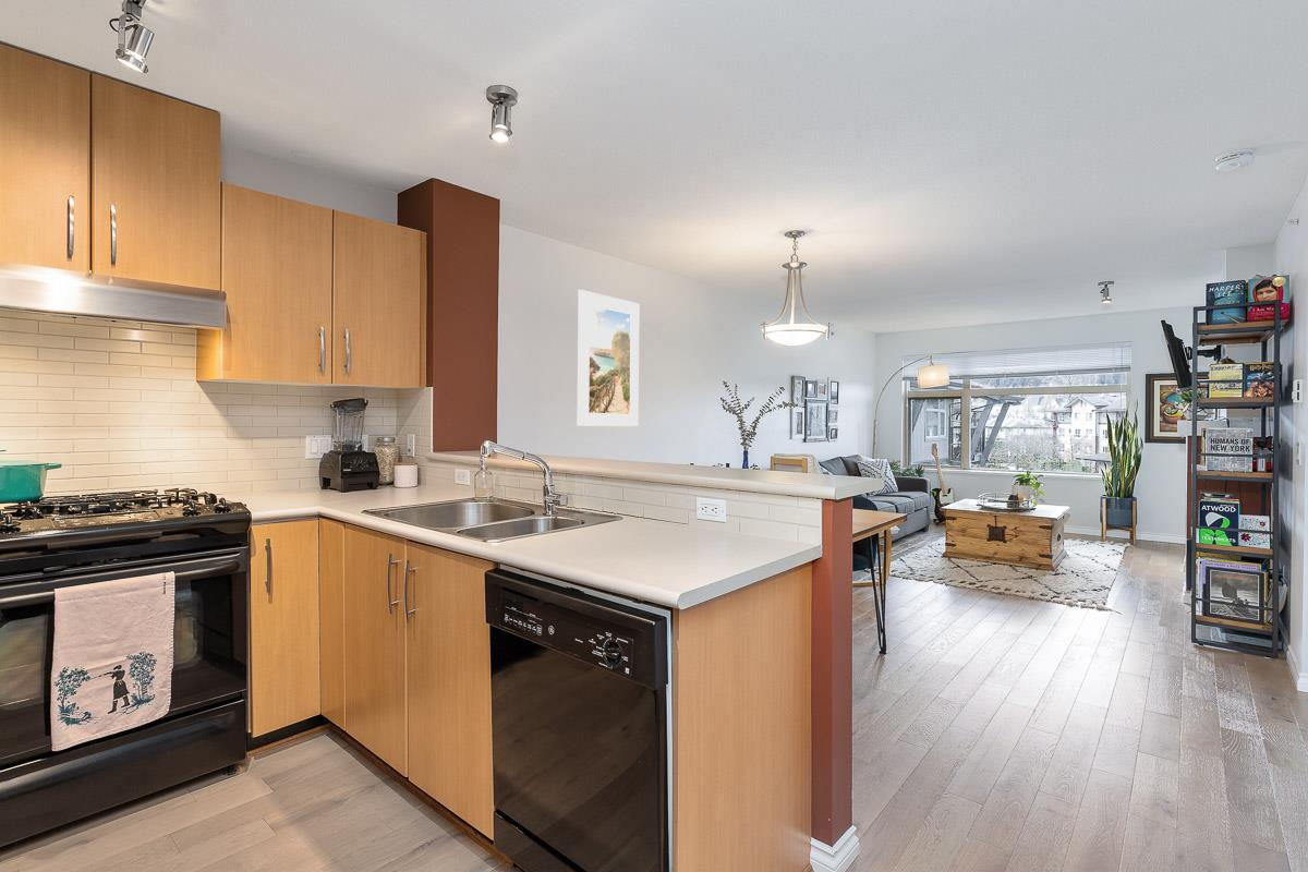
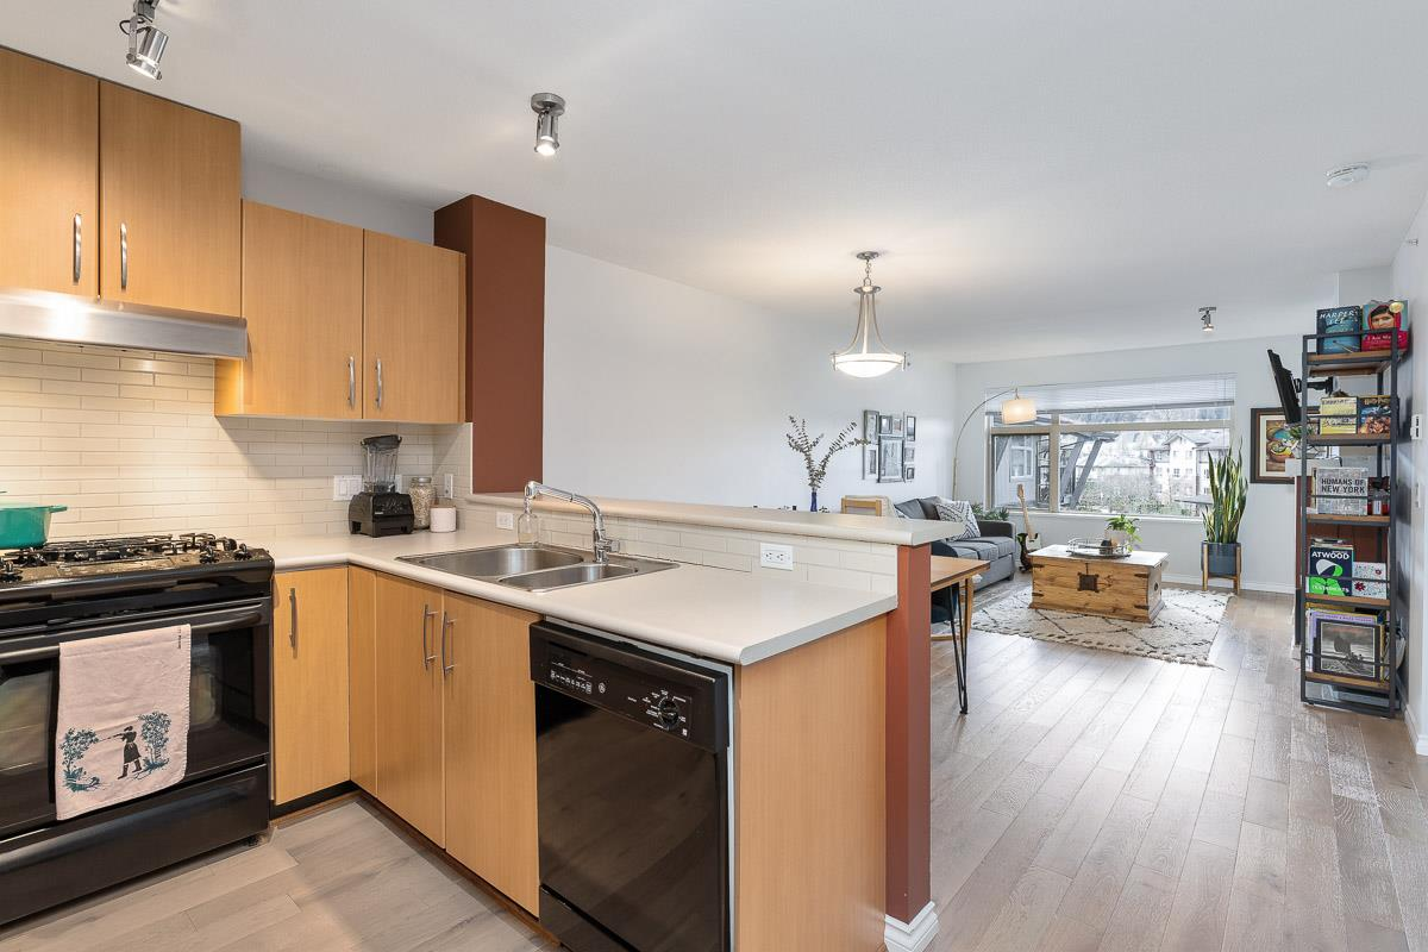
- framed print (609, 361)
